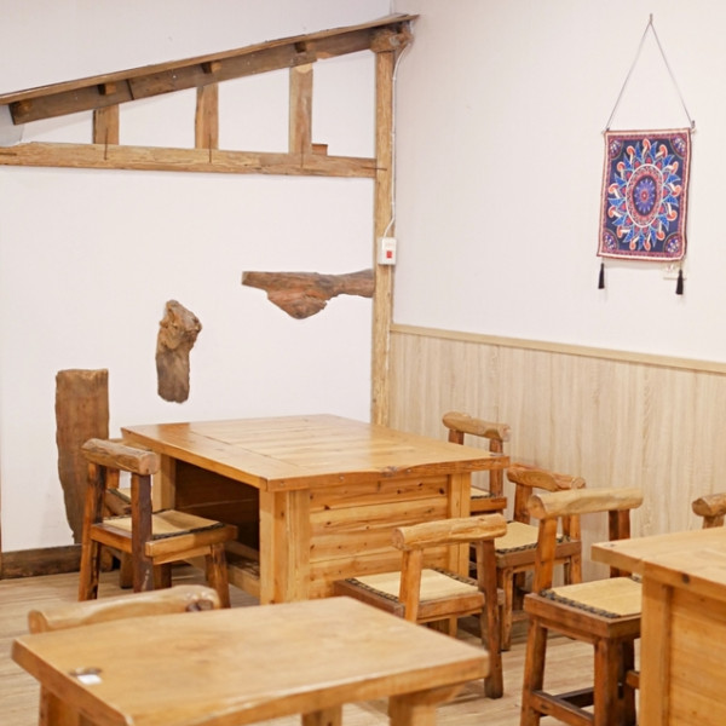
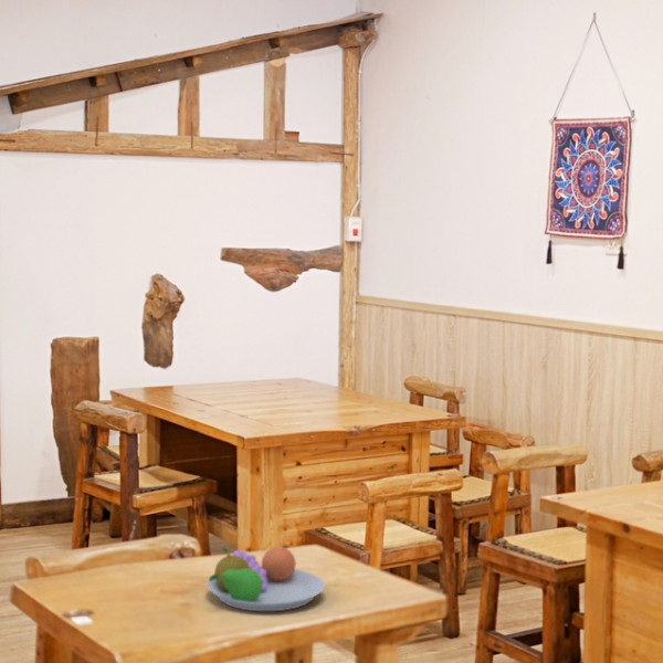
+ fruit bowl (261, 573)
